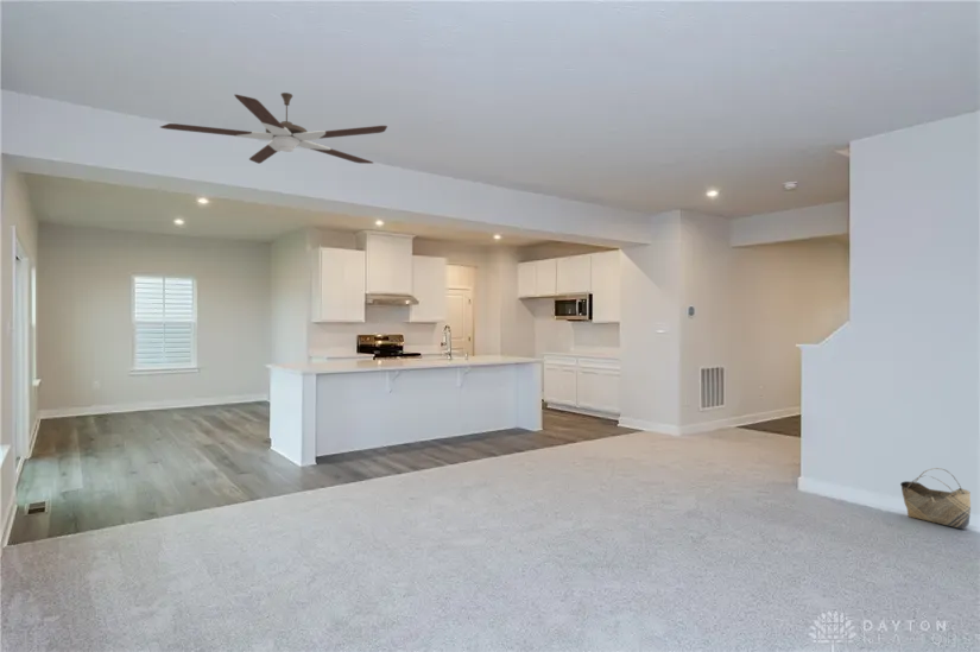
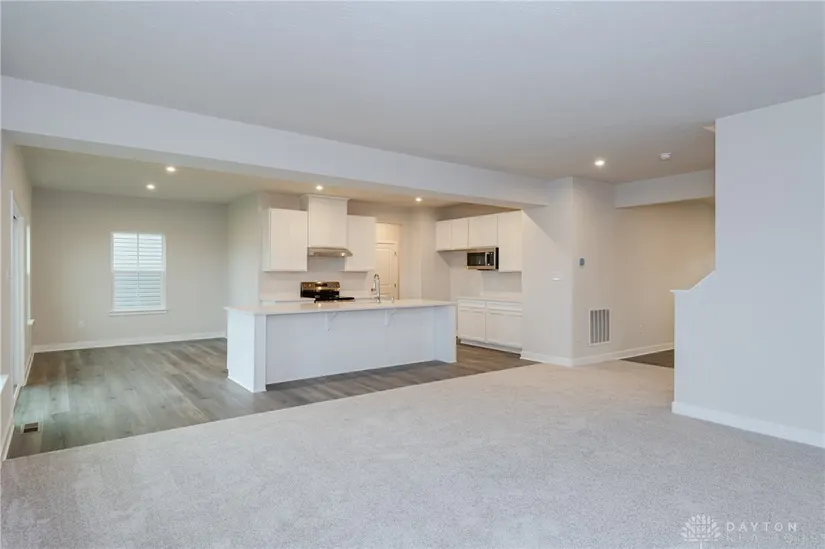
- ceiling fan (277, 121)
- basket (934, 496)
